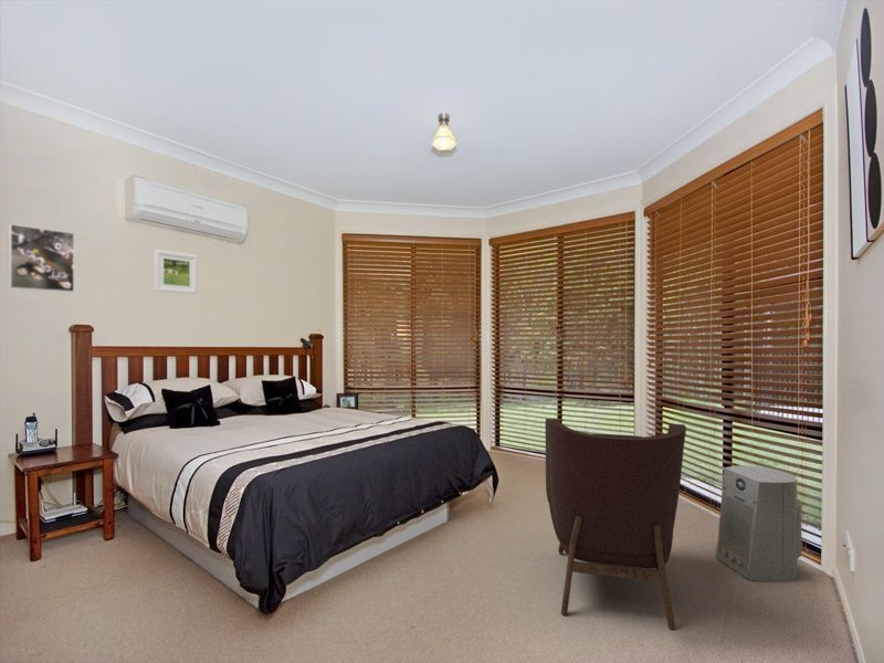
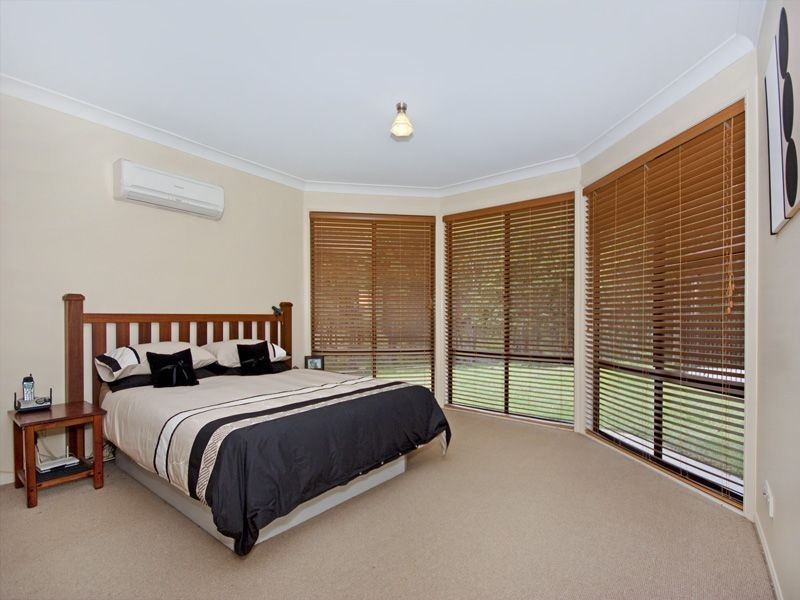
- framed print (42, 259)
- armchair (608, 499)
- fan (762, 519)
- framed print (176, 272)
